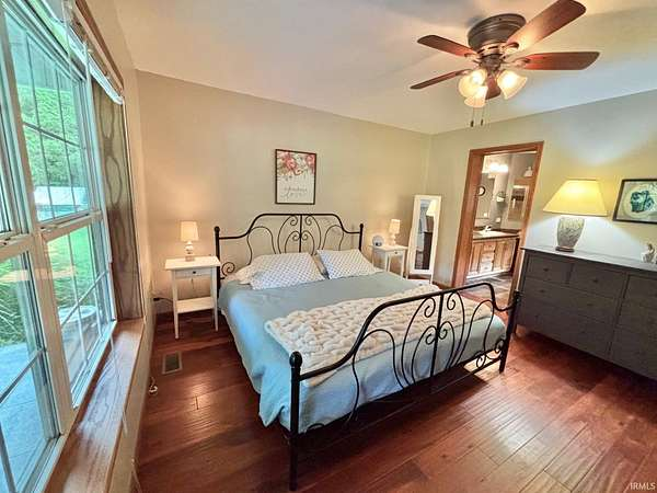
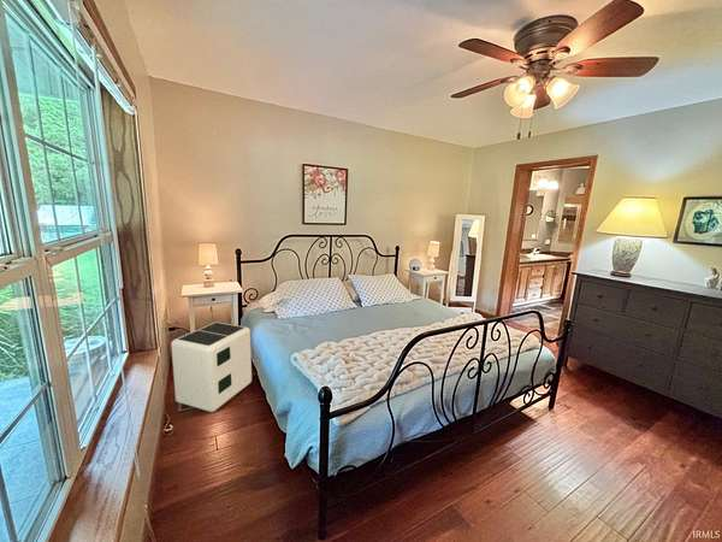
+ air purifier (214, 364)
